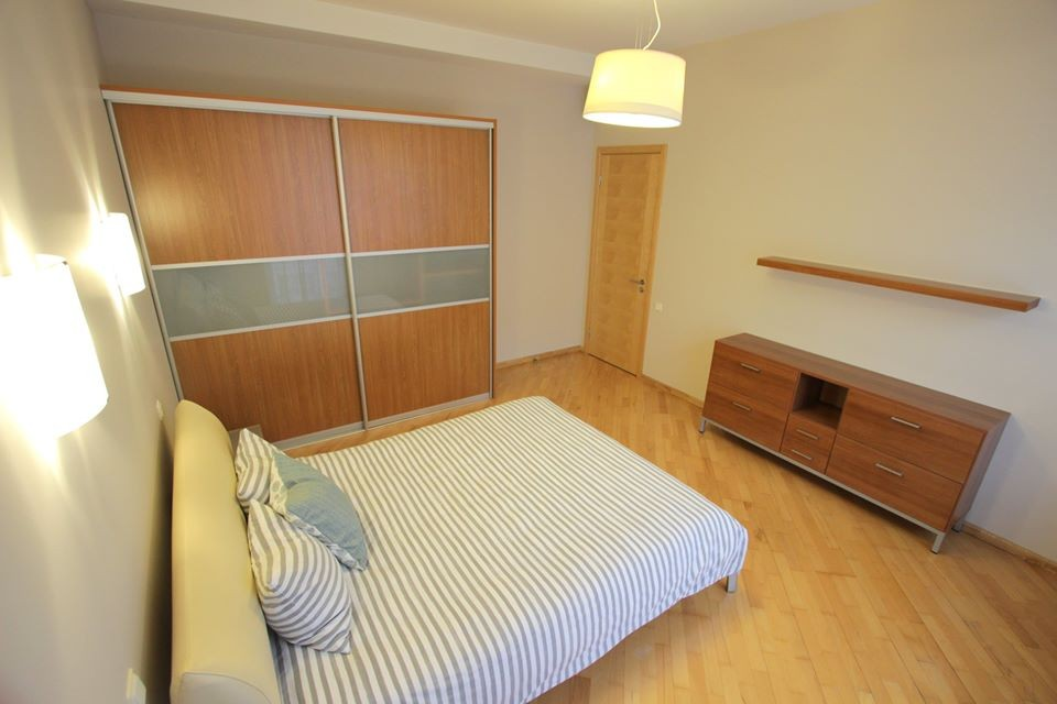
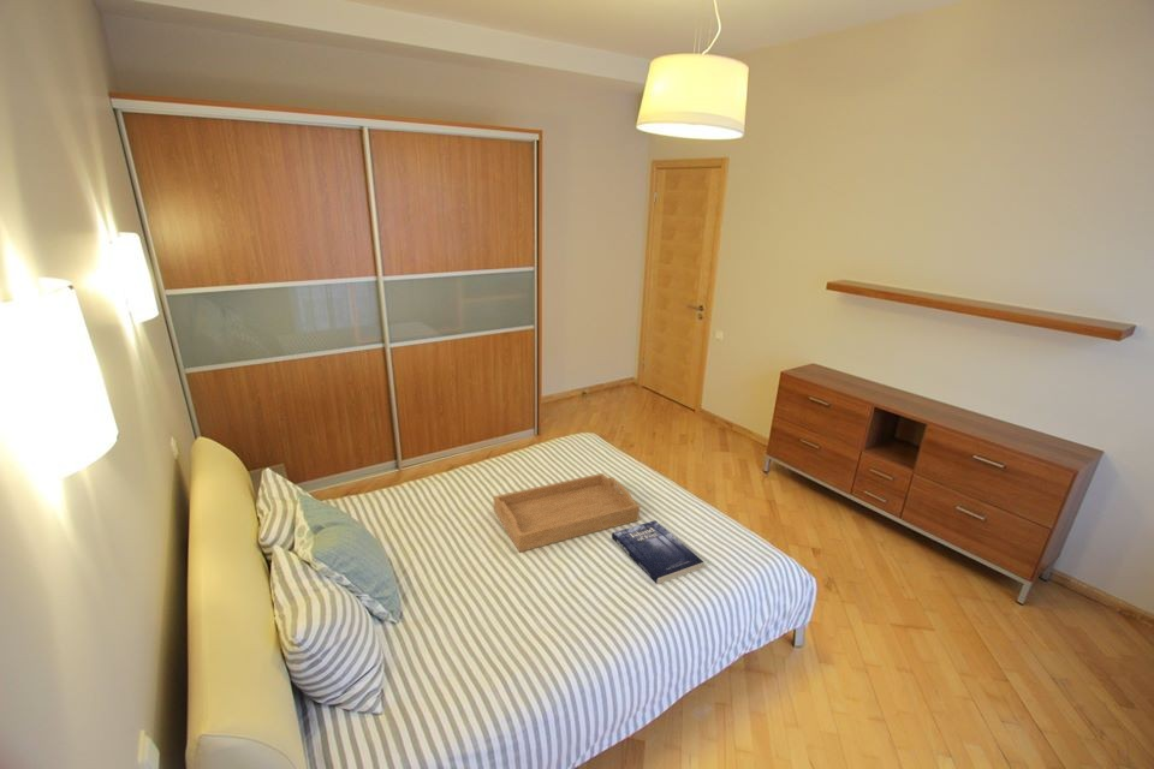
+ book (655, 549)
+ serving tray (565, 506)
